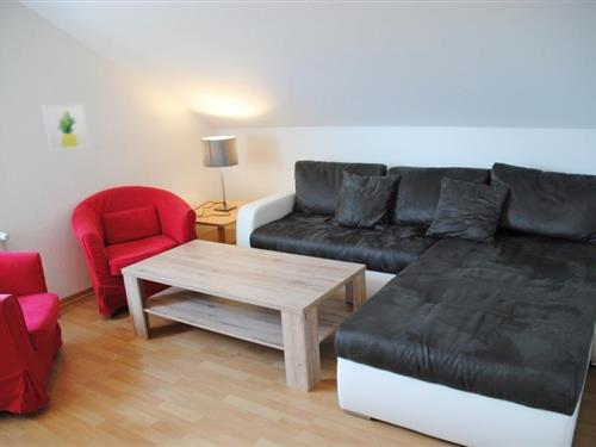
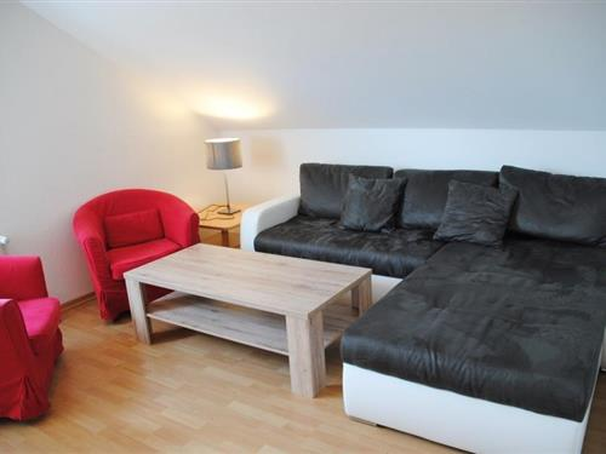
- wall art (67, 126)
